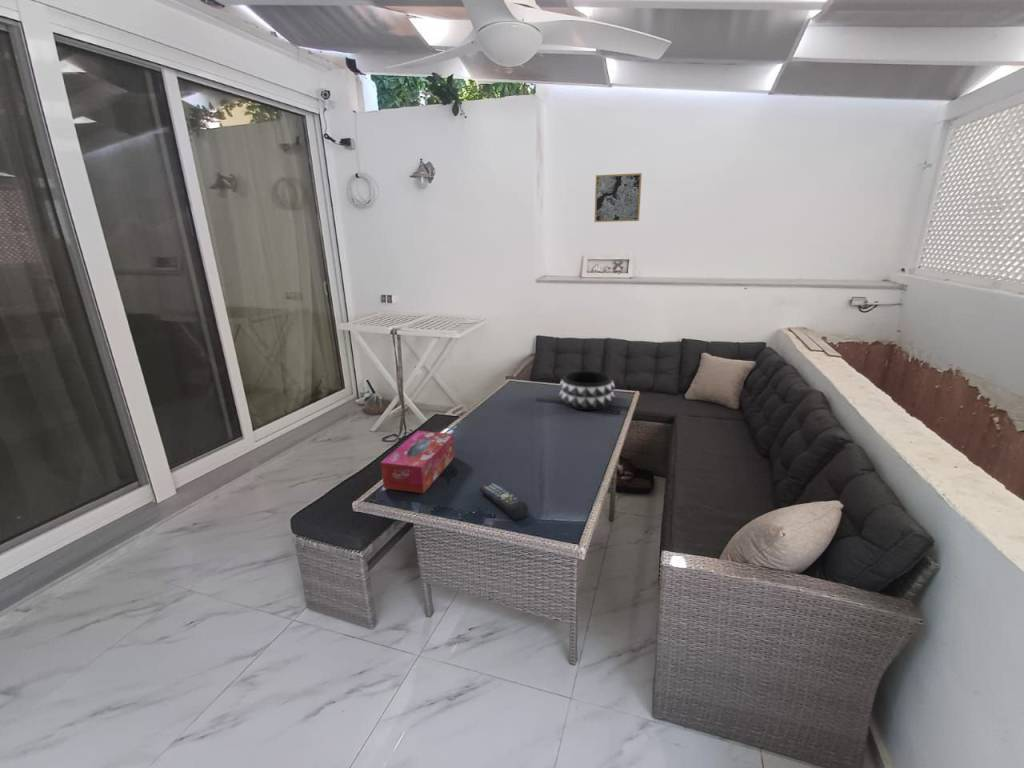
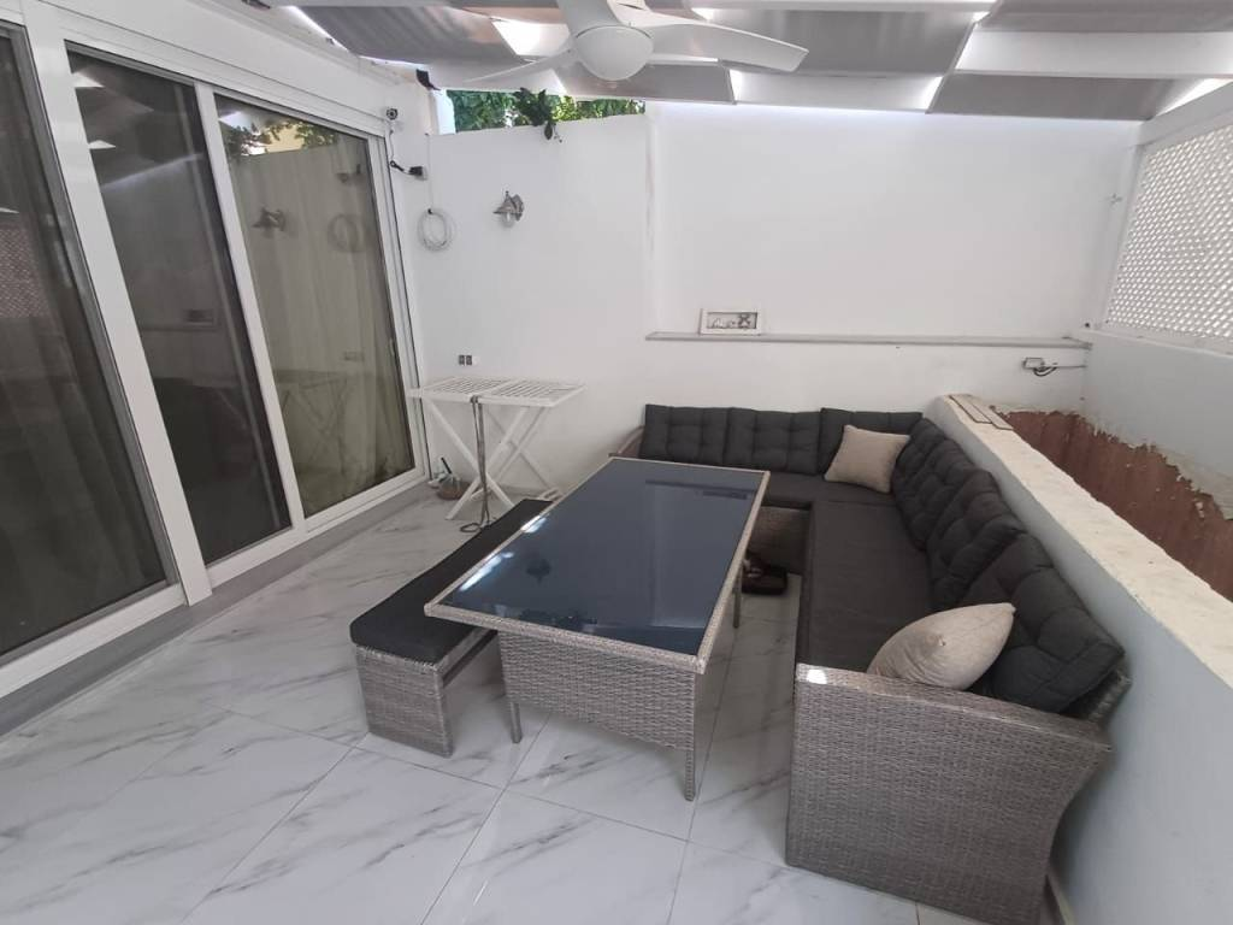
- remote control (503, 498)
- wall art (617, 198)
- decorative bowl (586, 389)
- tissue box (420, 459)
